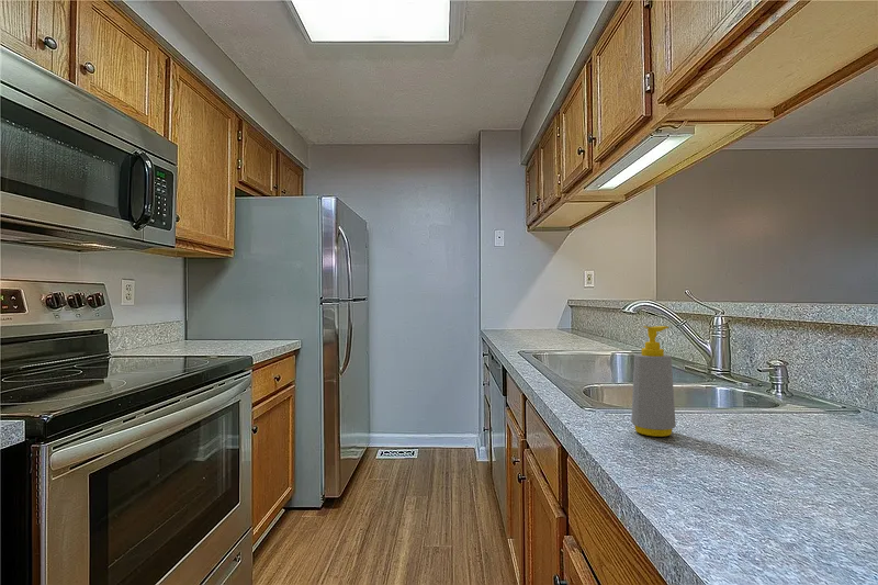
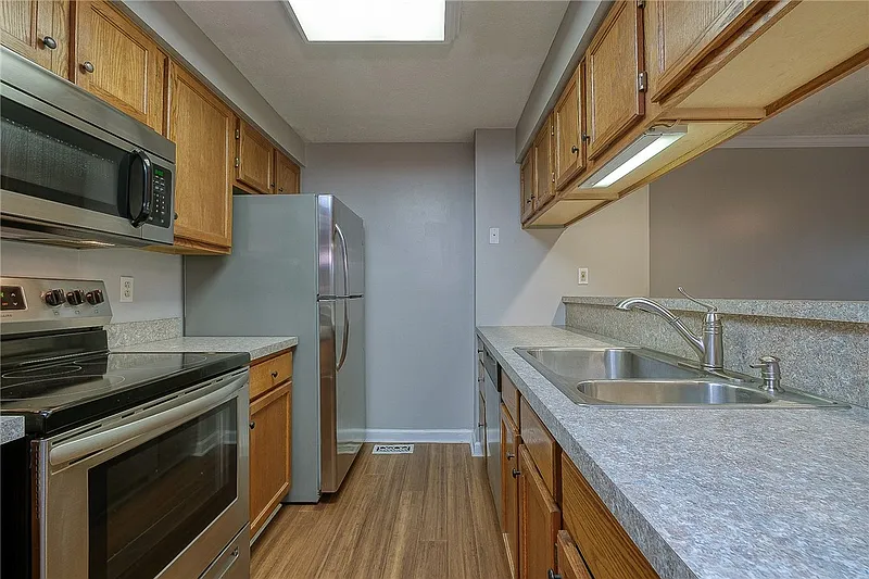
- soap bottle (652, 379)
